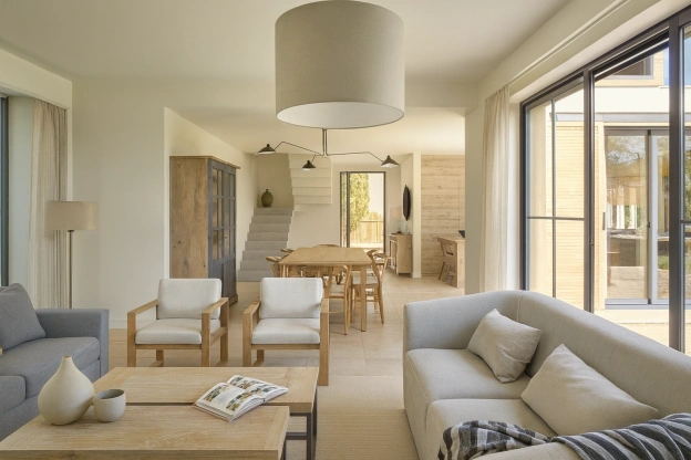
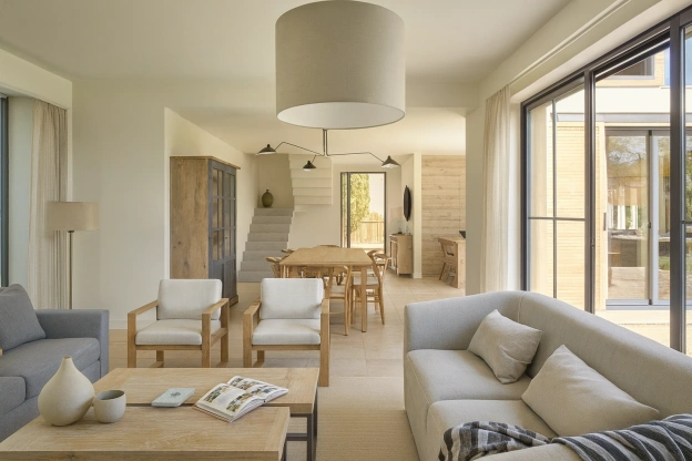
+ notepad (174, 396)
